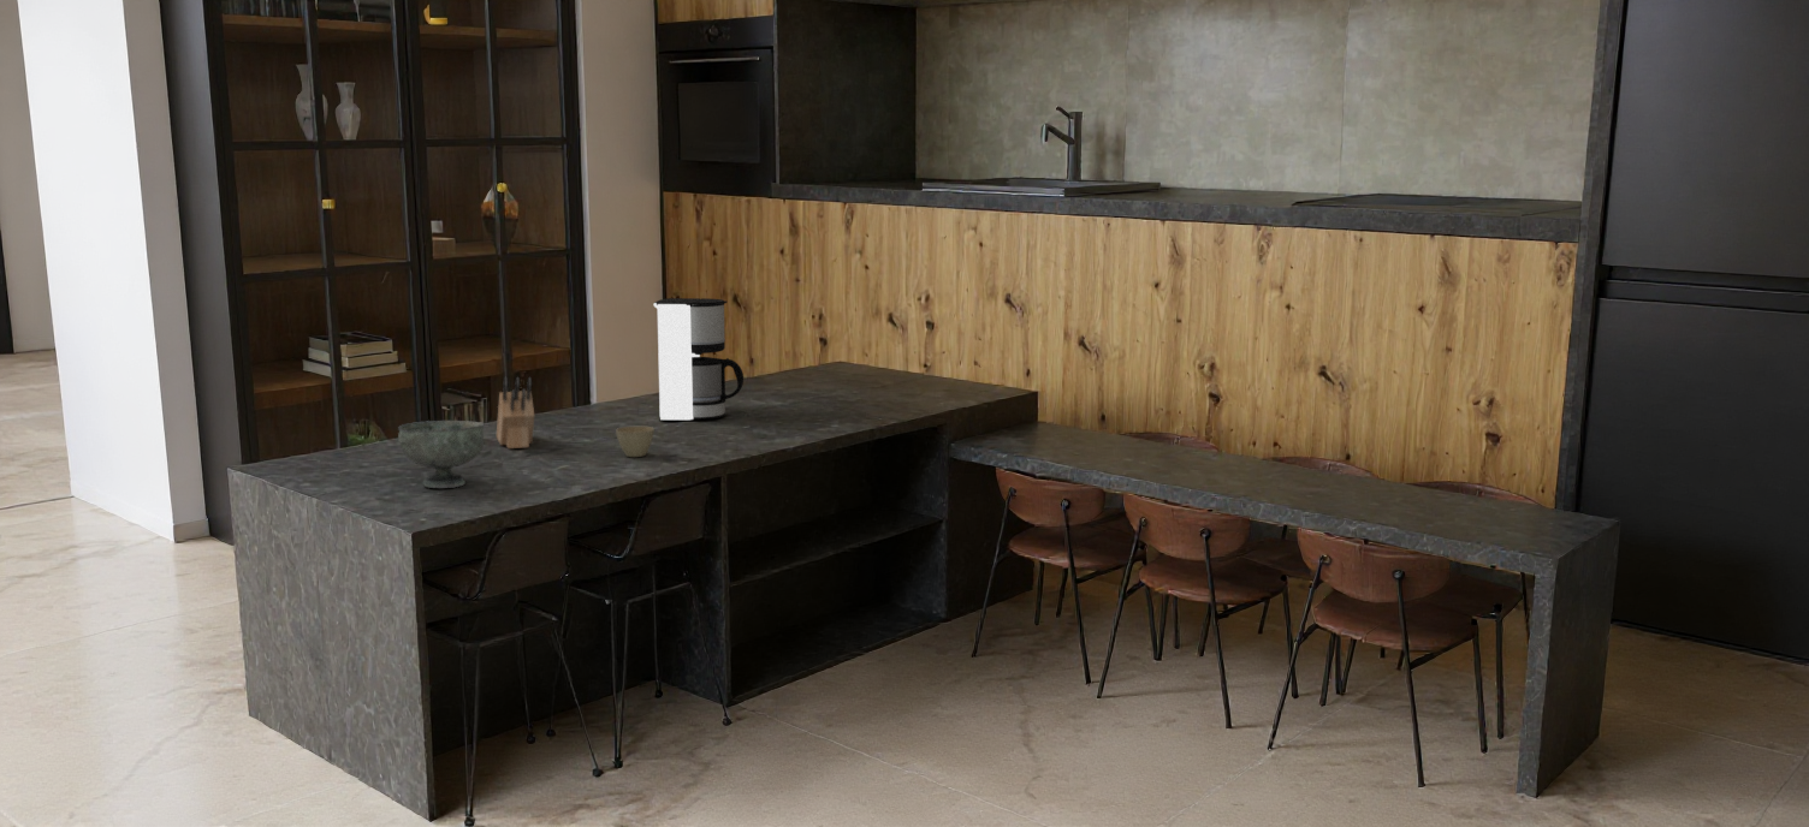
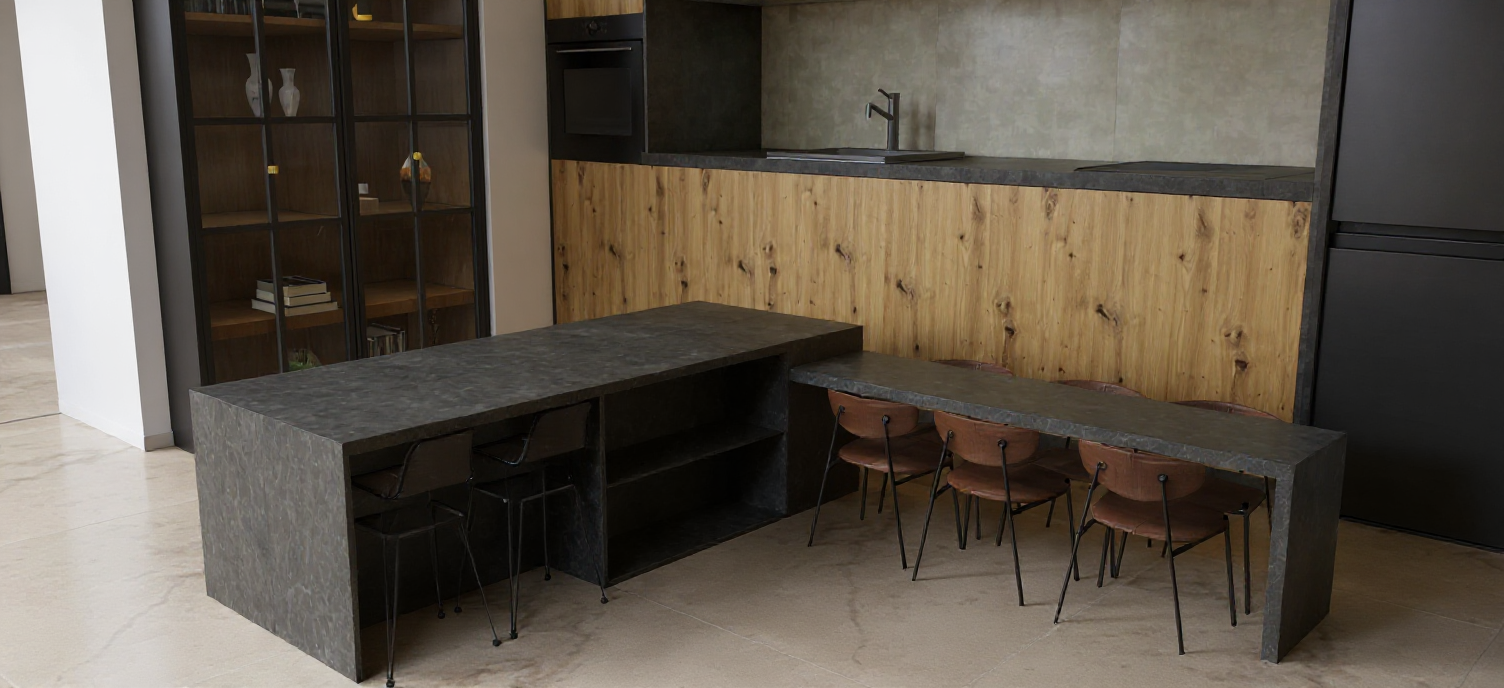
- flower pot (635, 441)
- bowl (443, 453)
- coffee maker (700, 358)
- knife block (515, 407)
